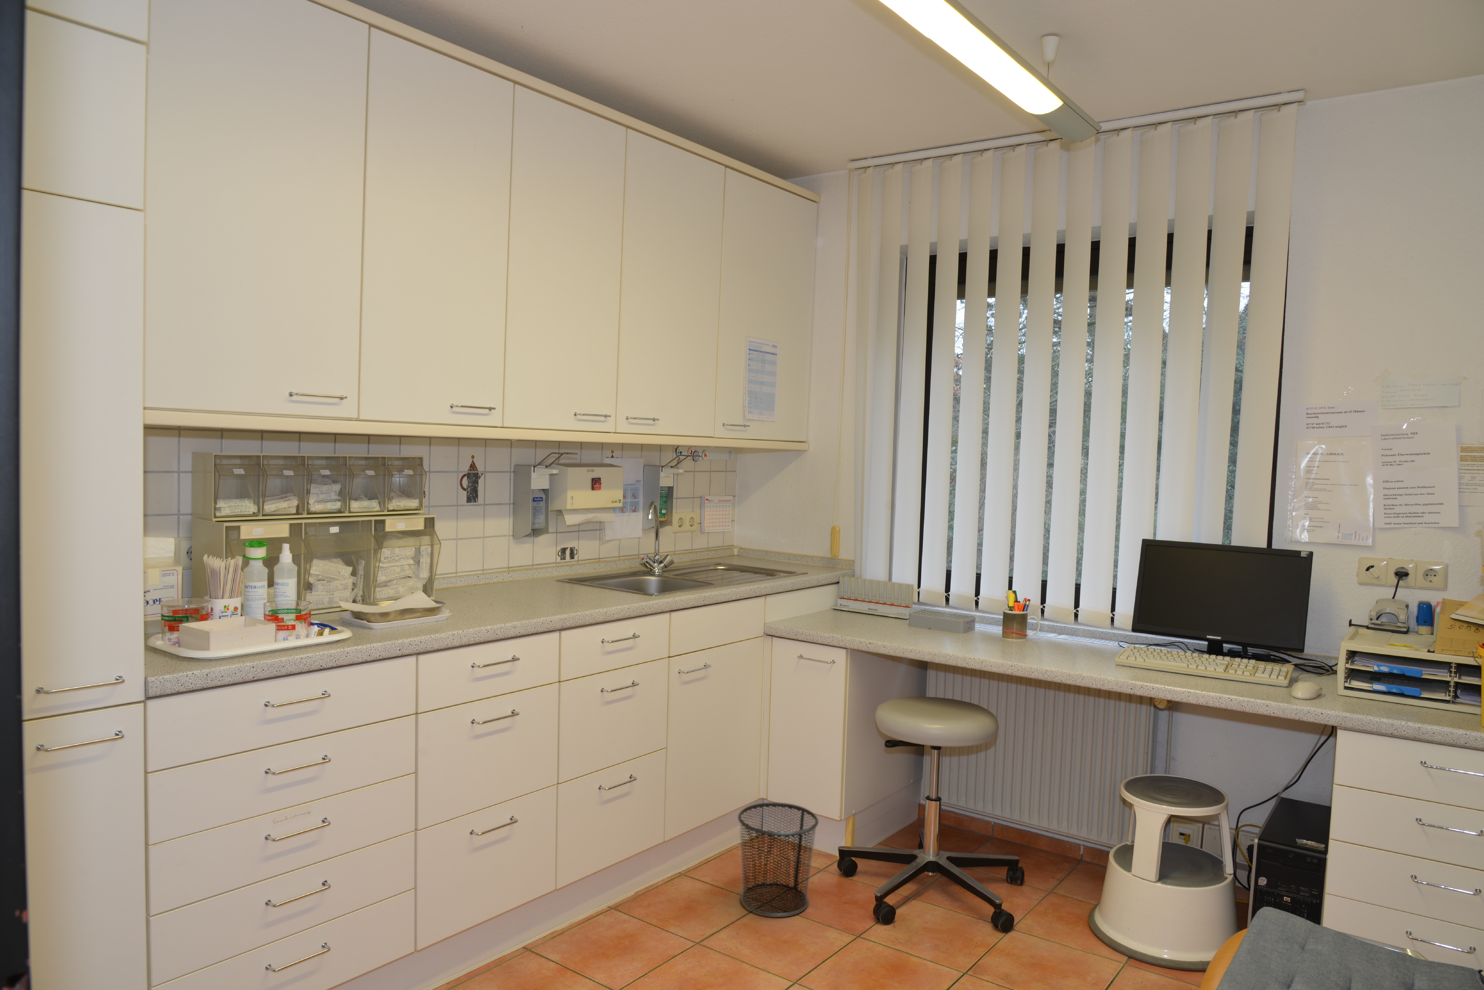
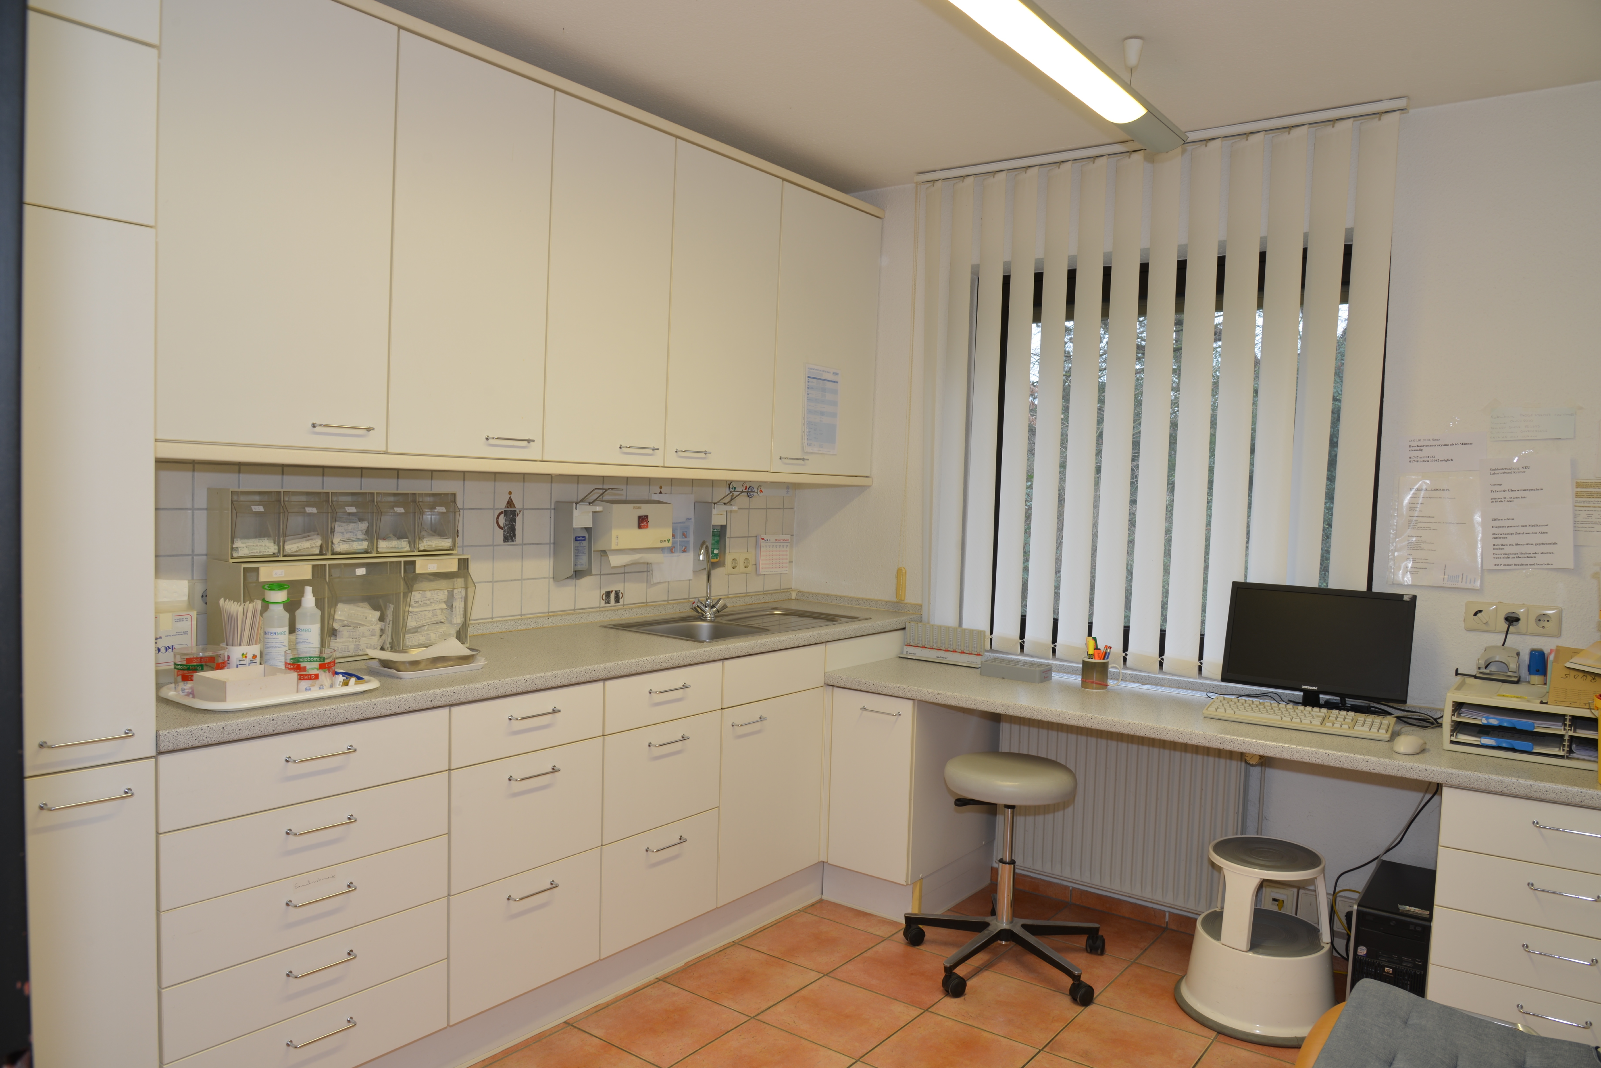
- waste bin (776, 859)
